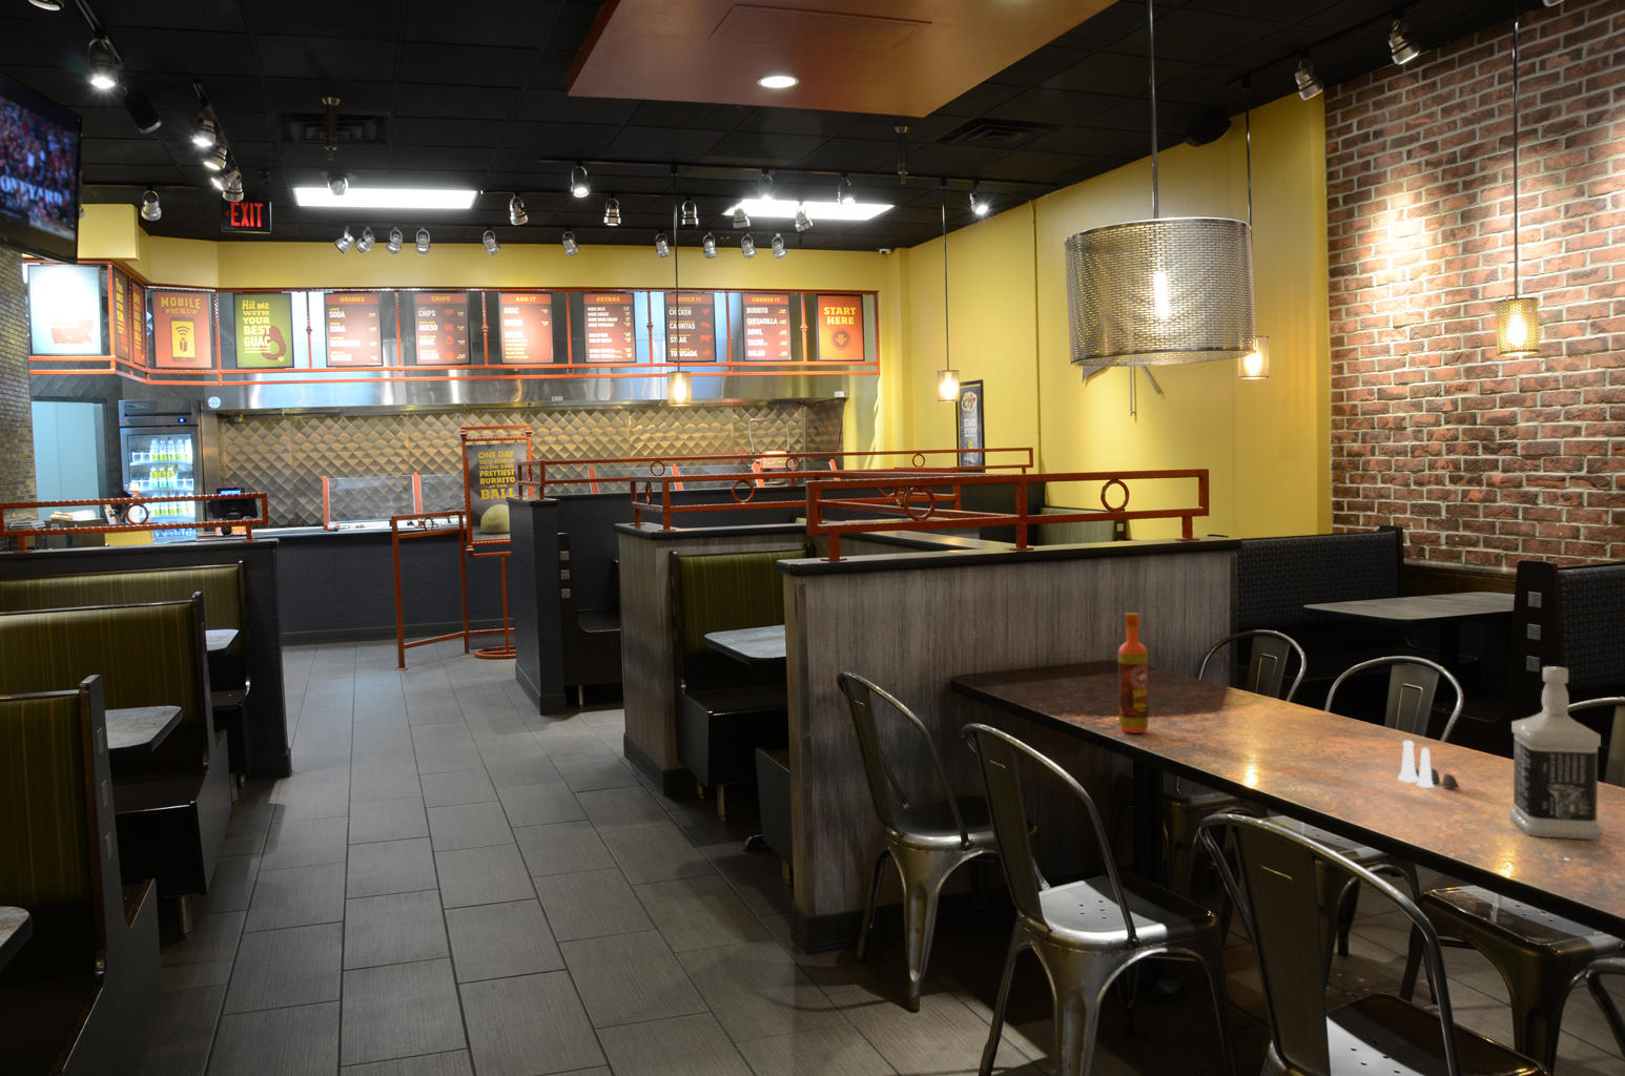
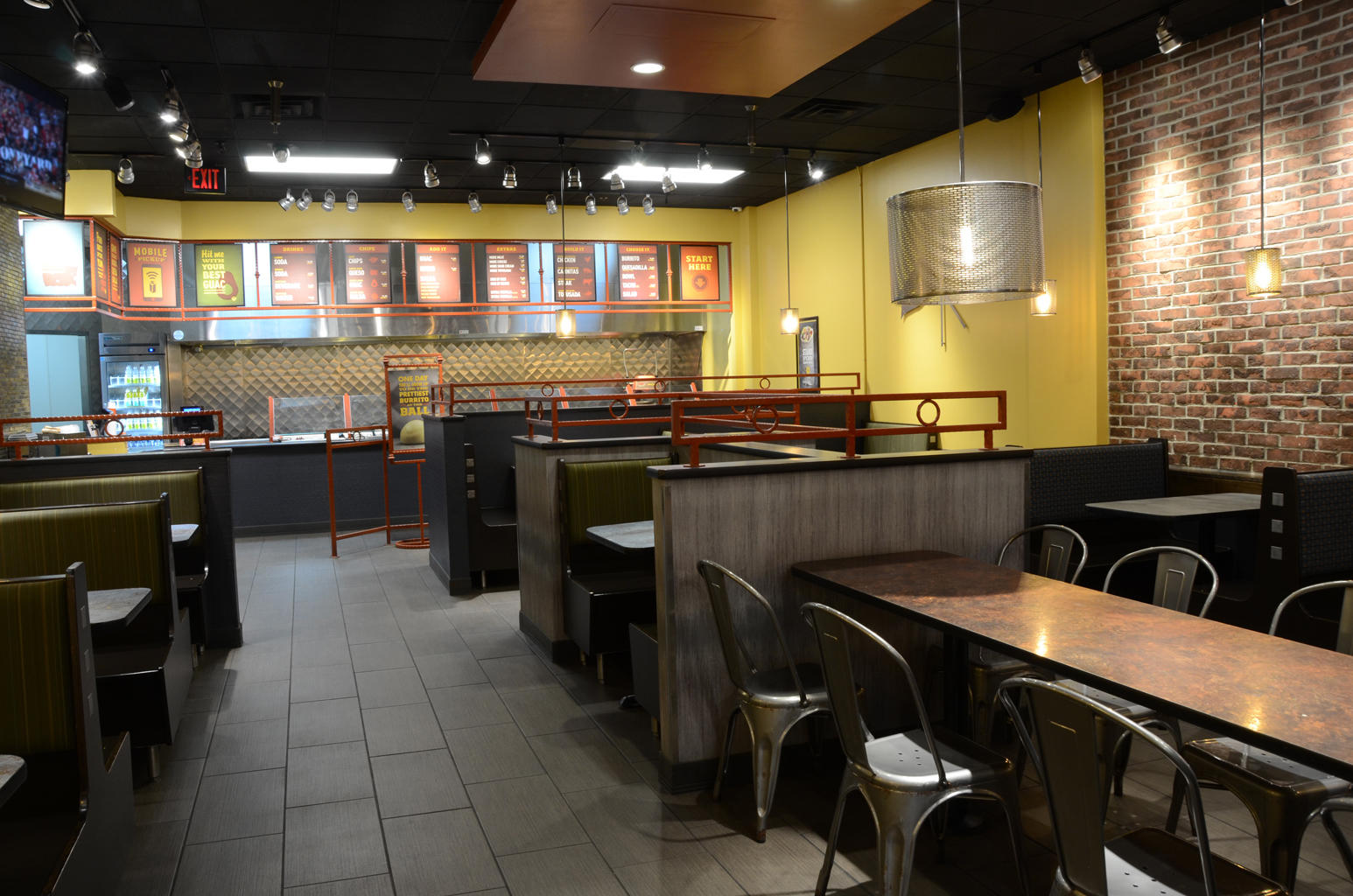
- salt and pepper shaker set (1422, 761)
- bottle (1554, 748)
- hot sauce (1133, 671)
